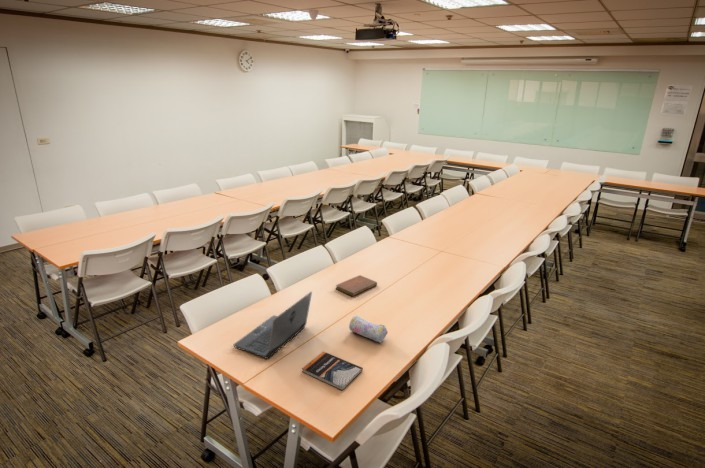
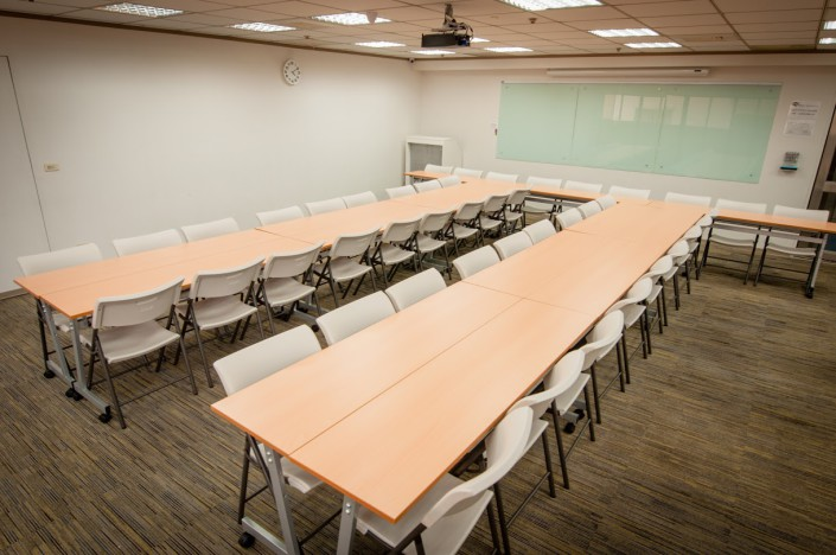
- notebook (356, 285)
- laptop (273, 318)
- pencil case (367, 328)
- book (332, 369)
